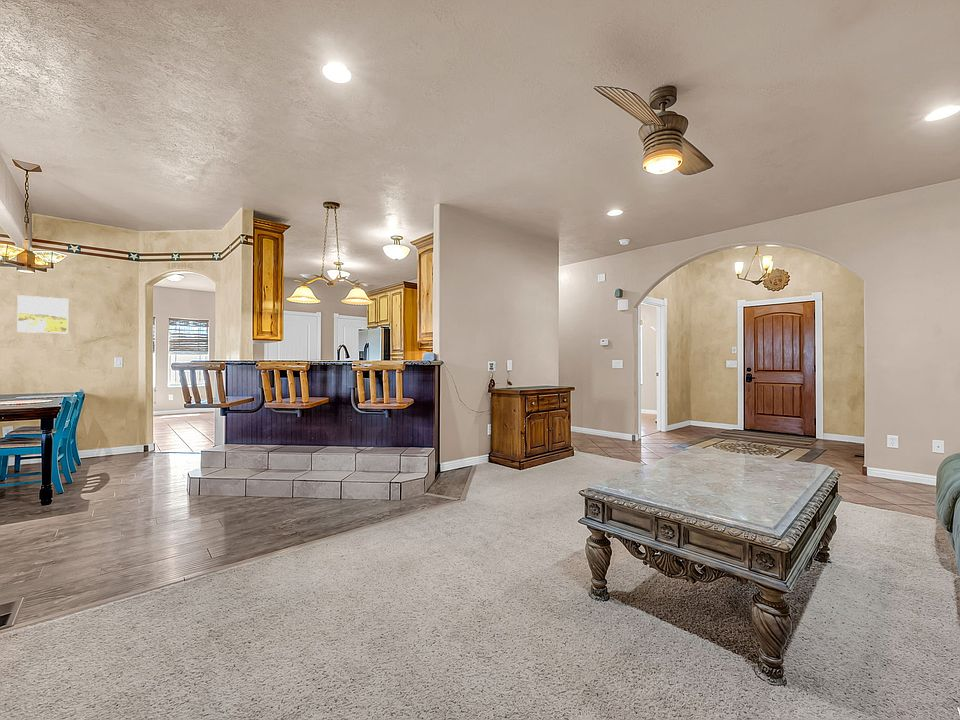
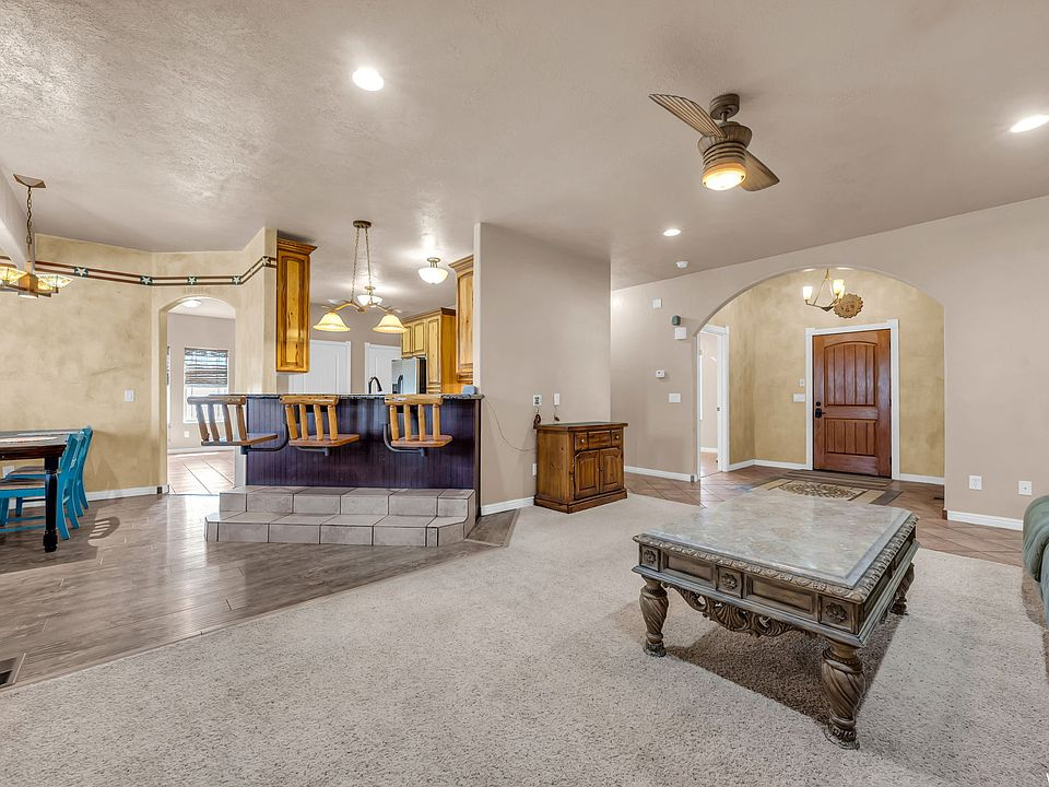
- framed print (43, 314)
